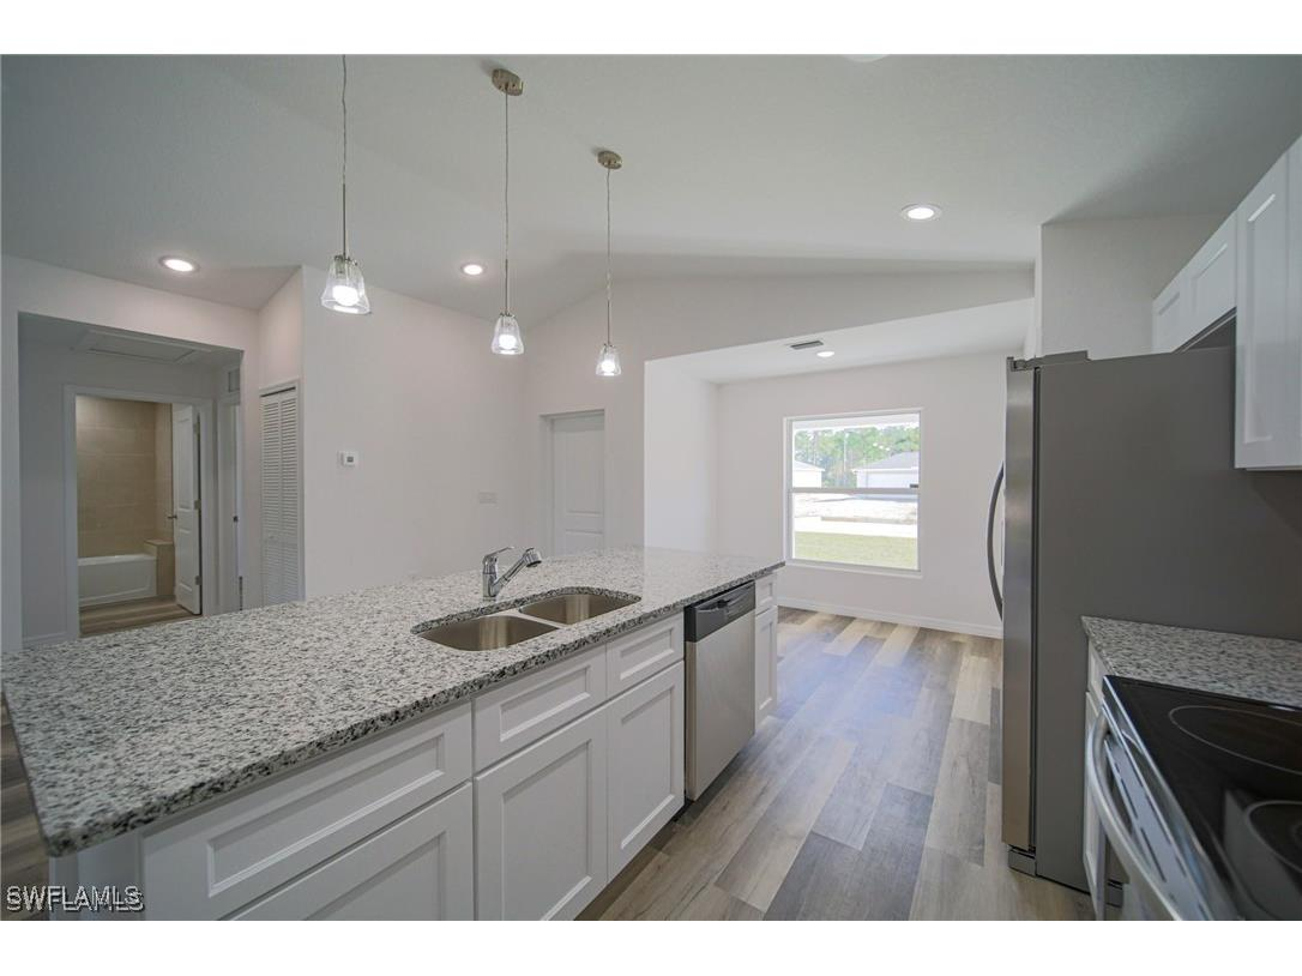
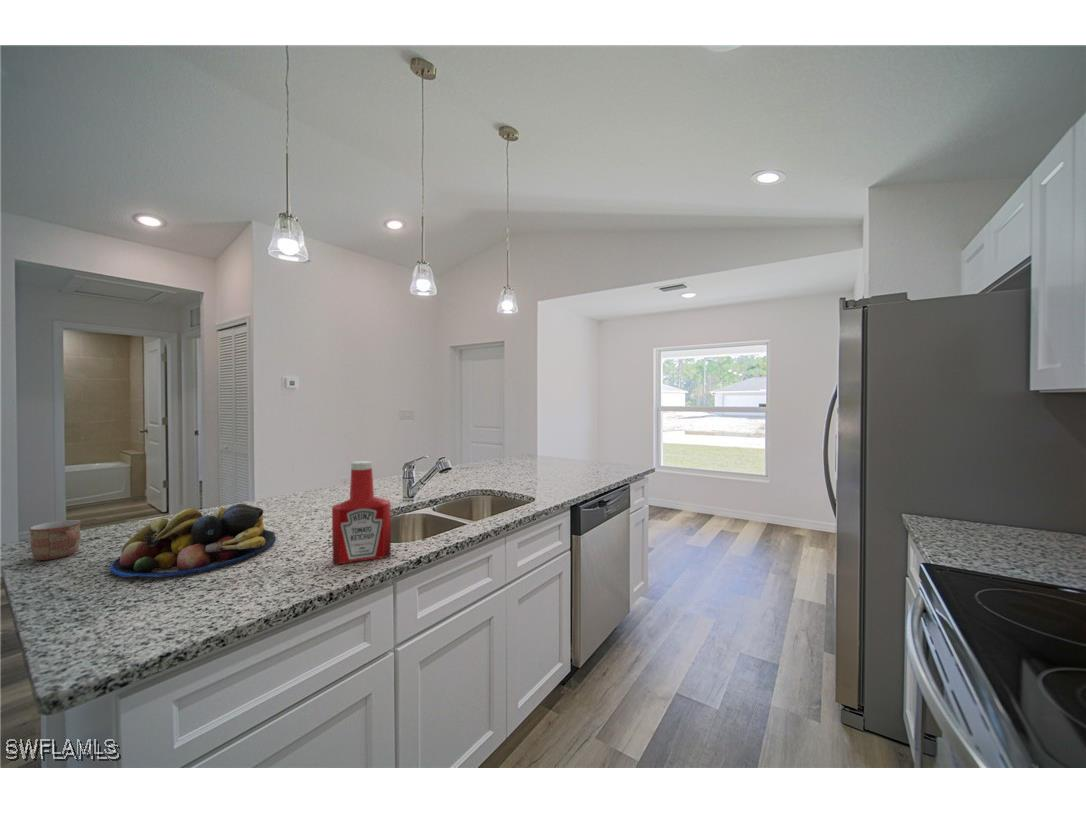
+ fruit bowl (199, 529)
+ soap bottle (362, 509)
+ mug (59, 540)
